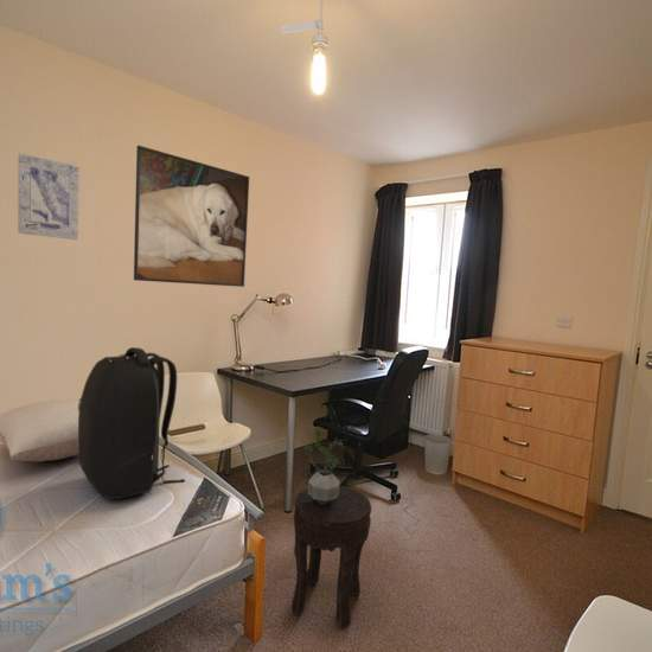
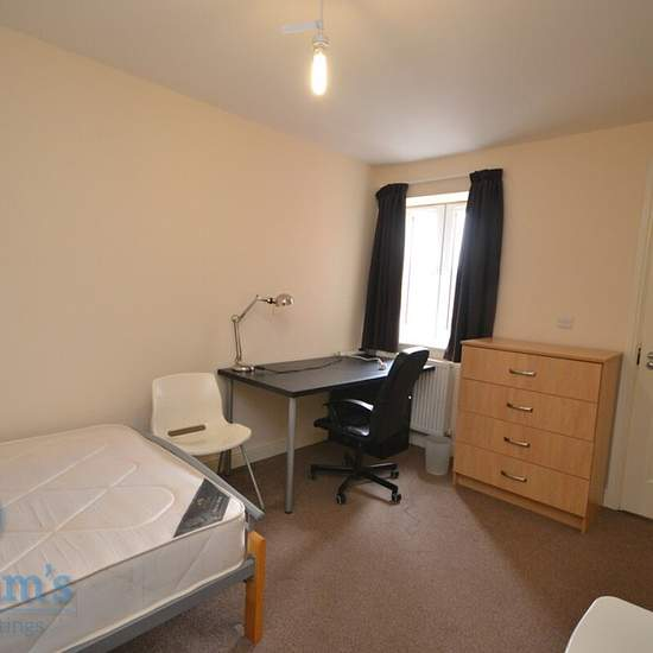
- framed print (196, 223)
- pillow (57, 427)
- backpack (133, 416)
- wall art (49, 198)
- side table (330, 550)
- potted plant (324, 466)
